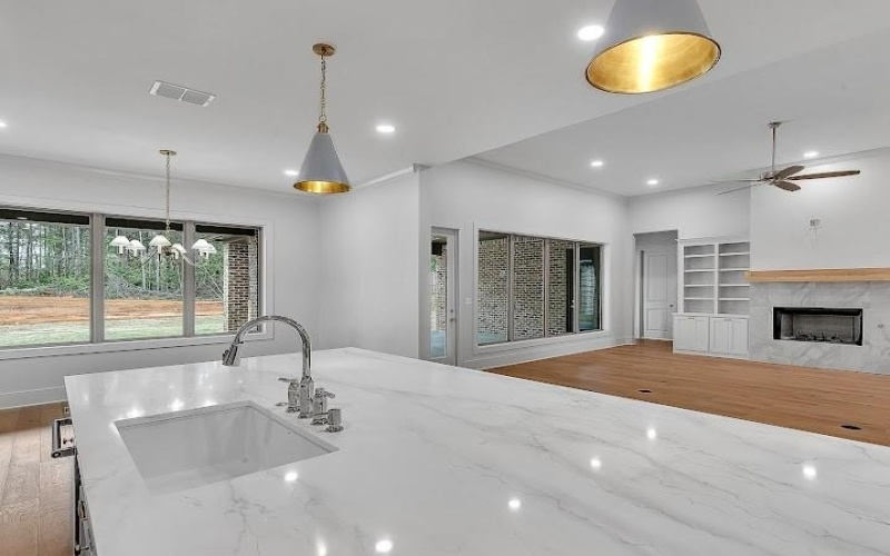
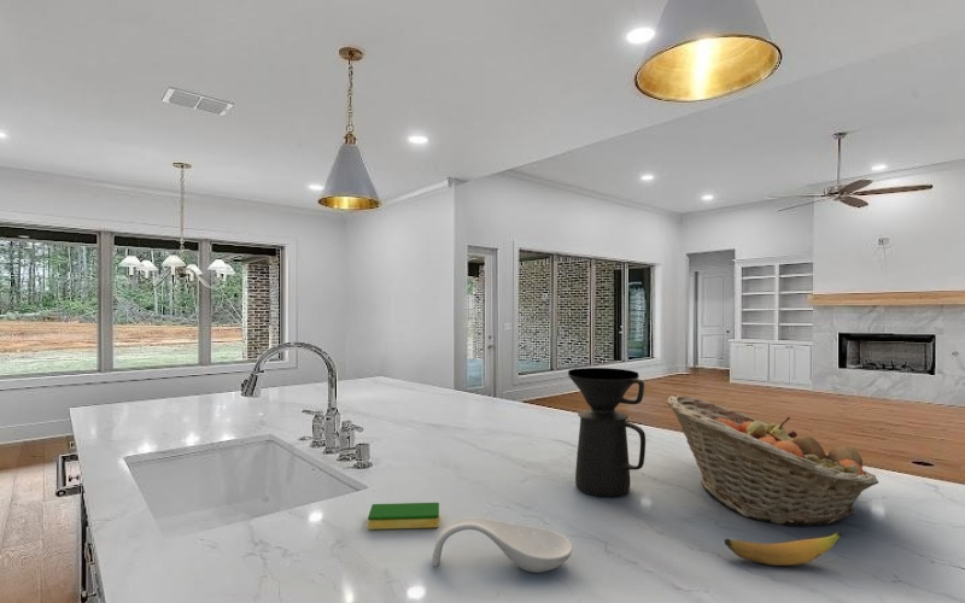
+ spoon rest (502, 541)
+ coffee maker (602, 429)
+ dish sponge (404, 515)
+ fruit basket (759, 450)
+ banana (782, 546)
